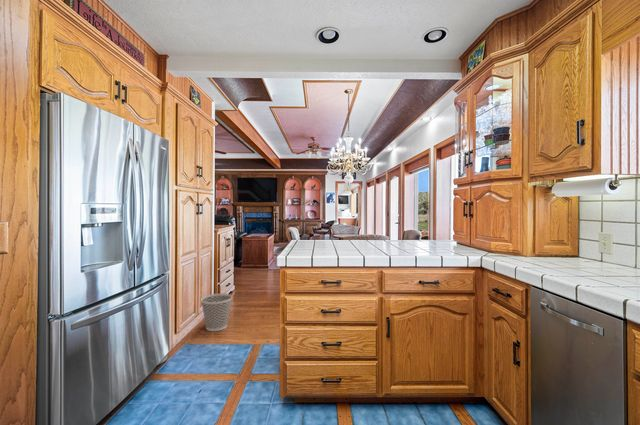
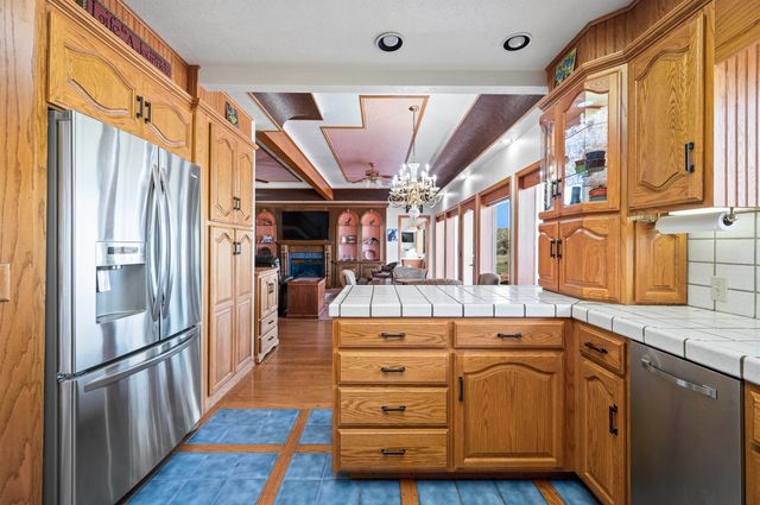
- wastebasket (216, 312)
